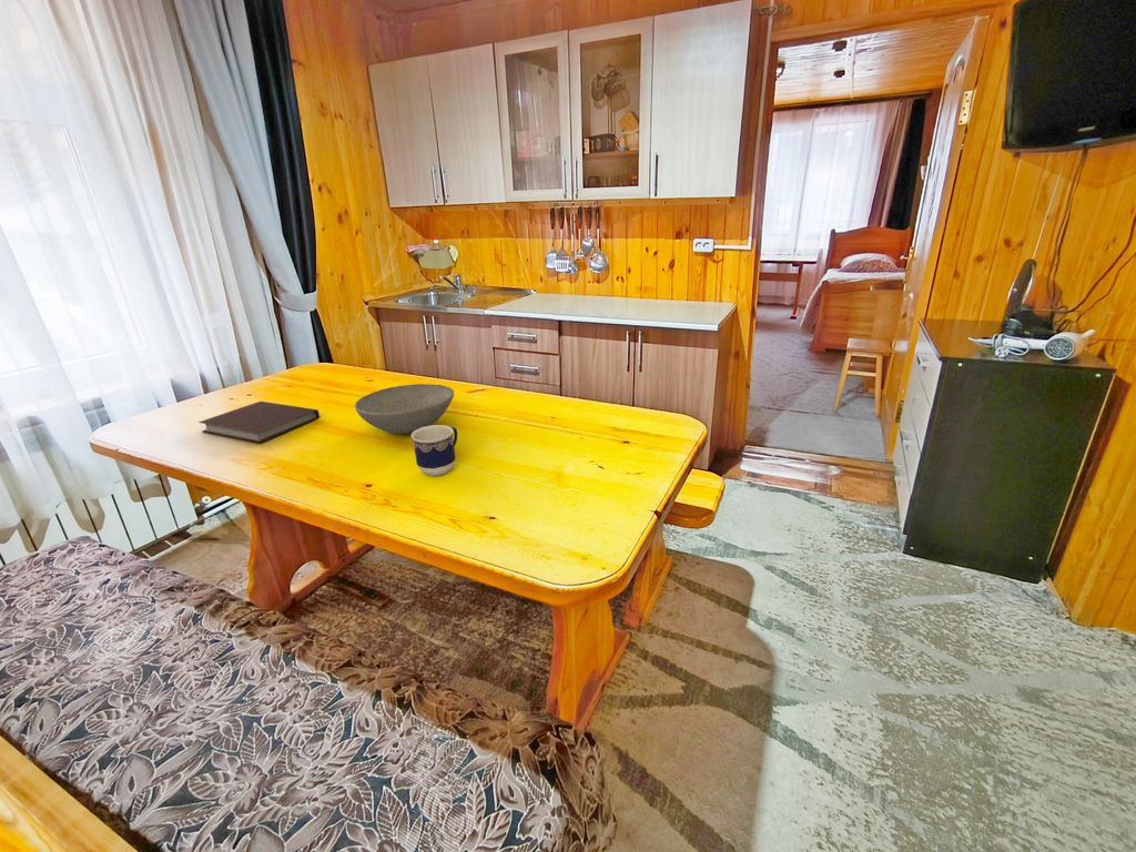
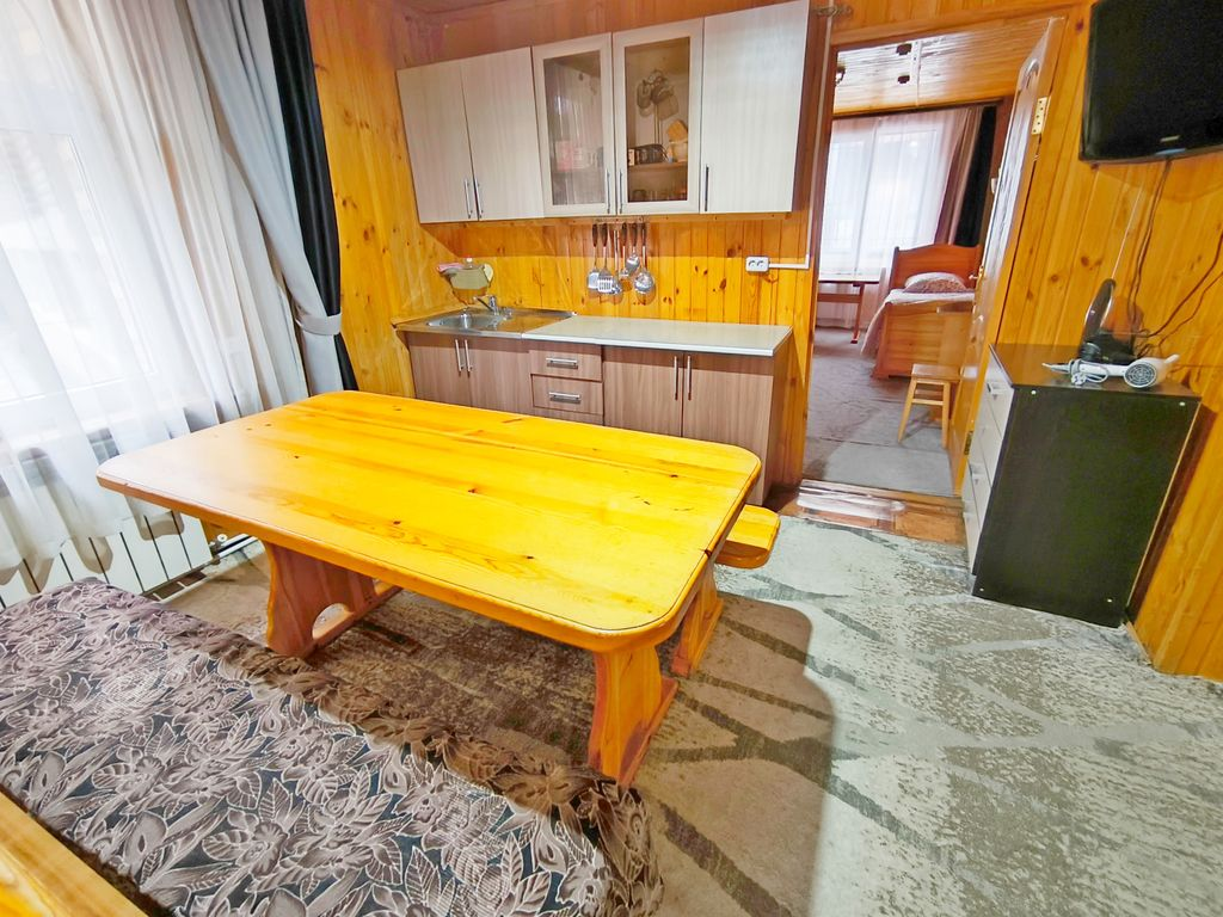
- bowl (407, 412)
- cup (439, 449)
- notebook (261, 419)
